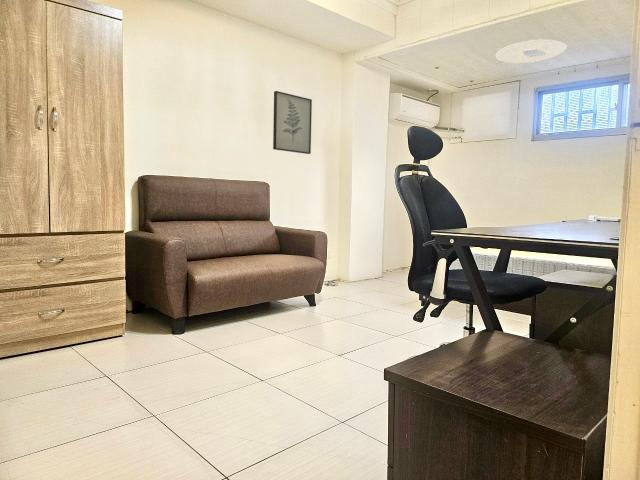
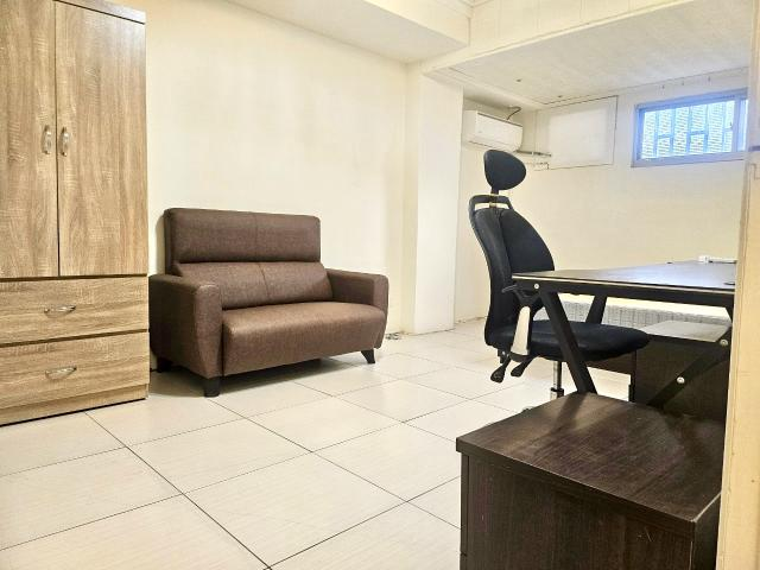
- ceiling light (530, 49)
- wall art (292, 123)
